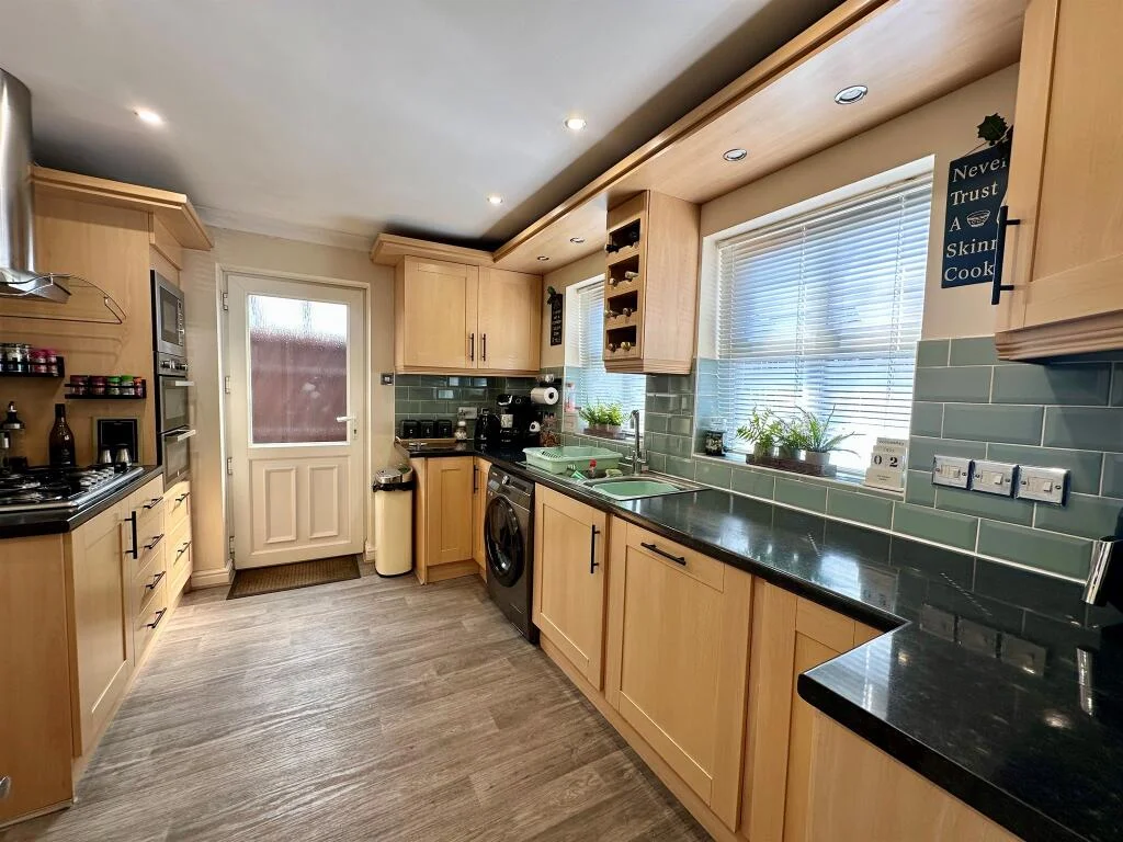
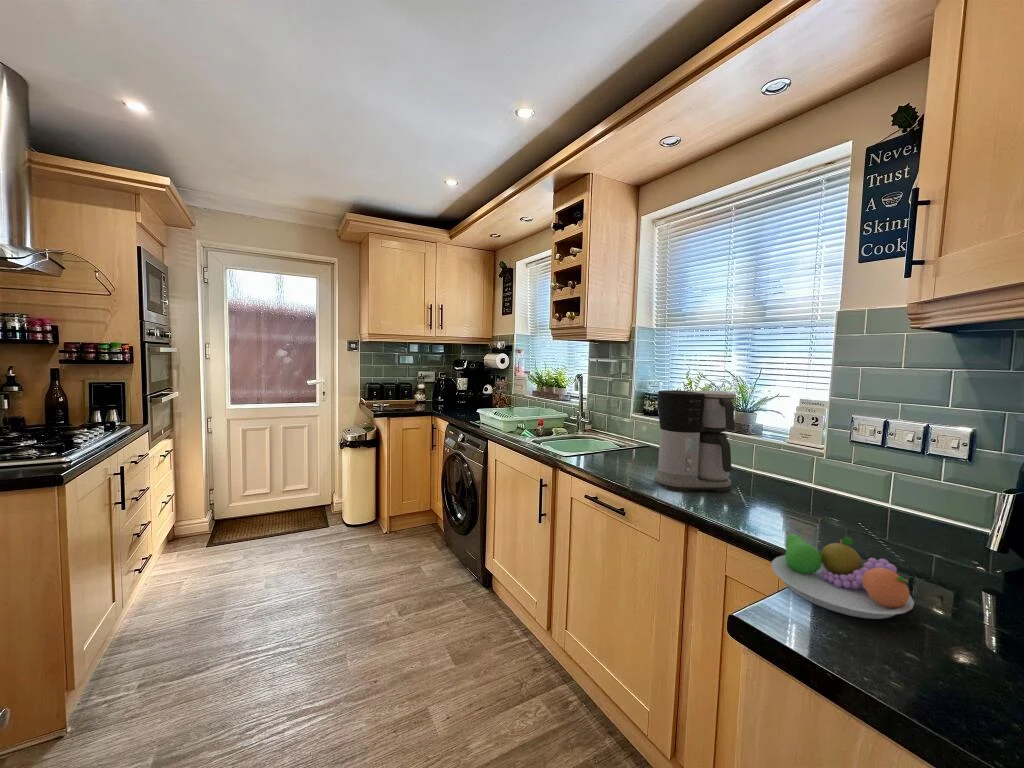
+ coffee maker (697, 439)
+ fruit bowl (835, 567)
